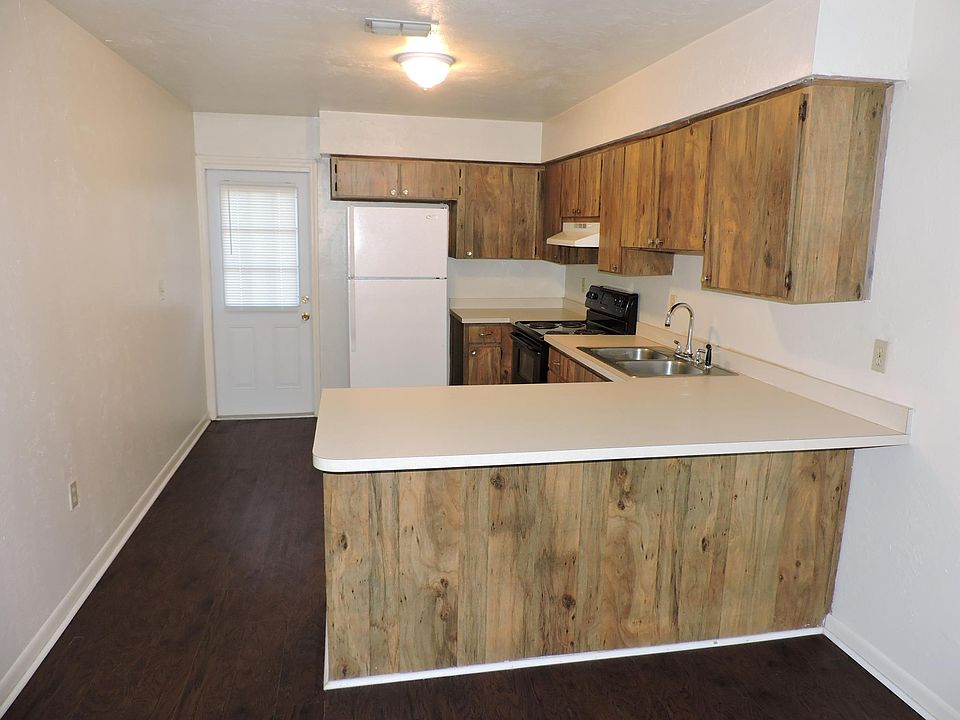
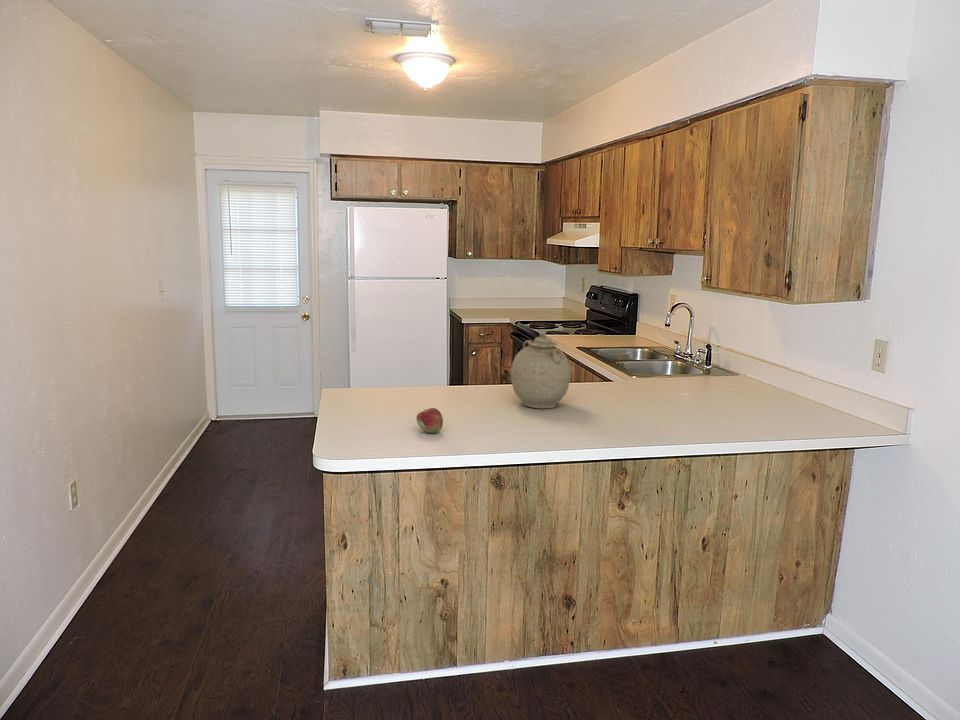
+ fruit (429, 419)
+ teapot (541, 368)
